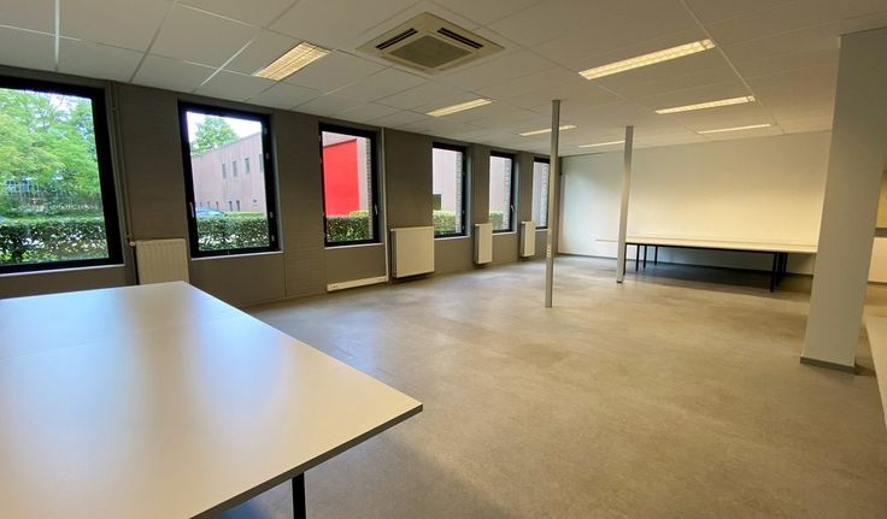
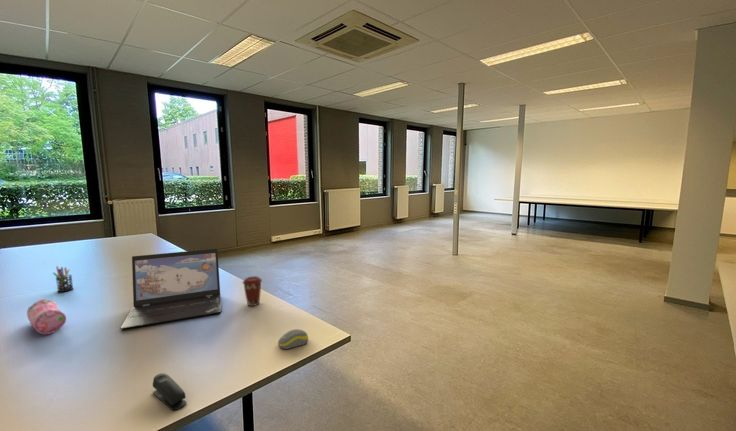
+ pen holder (61, 278)
+ stapler (168, 390)
+ computer mouse (293, 337)
+ pencil case (45, 315)
+ coffee cup (252, 291)
+ laptop (175, 284)
